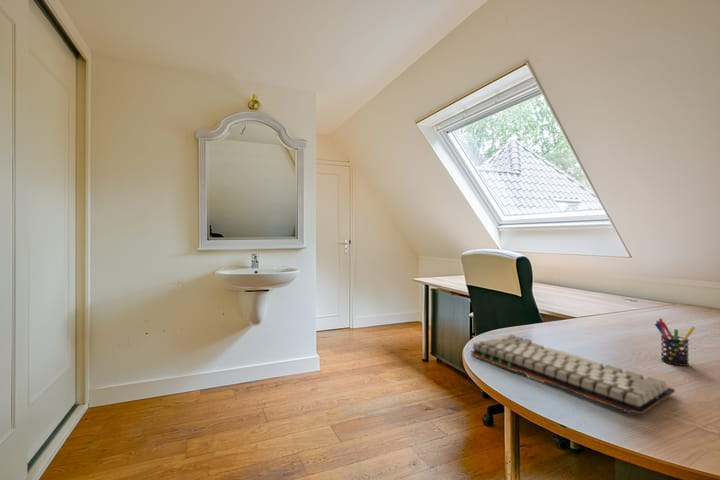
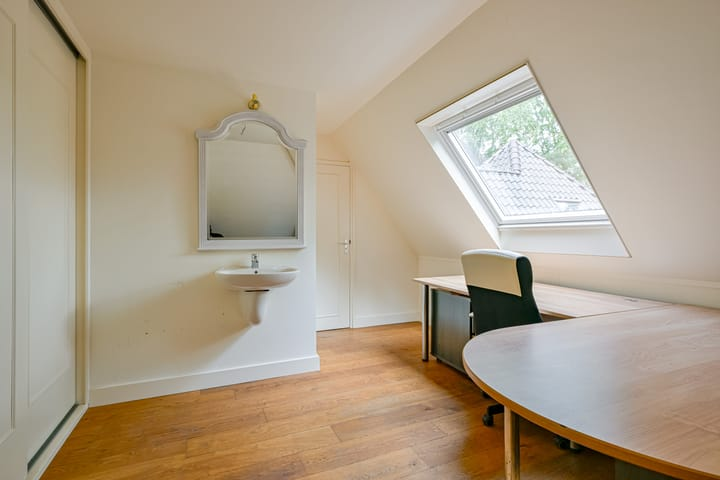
- pen holder (673, 341)
- keyboard (555, 363)
